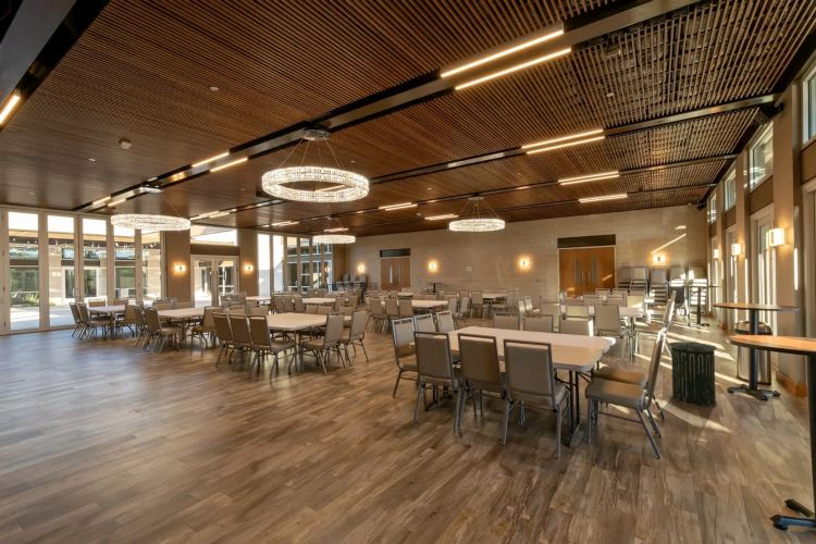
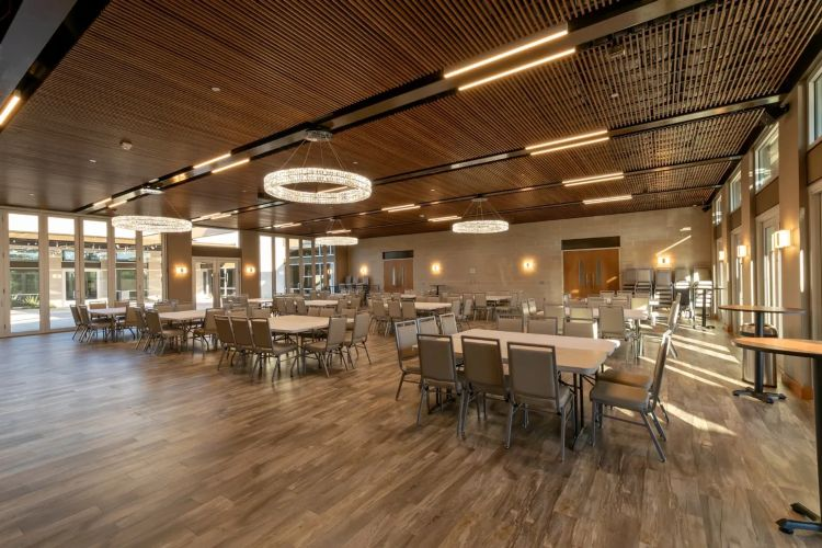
- trash can (692, 370)
